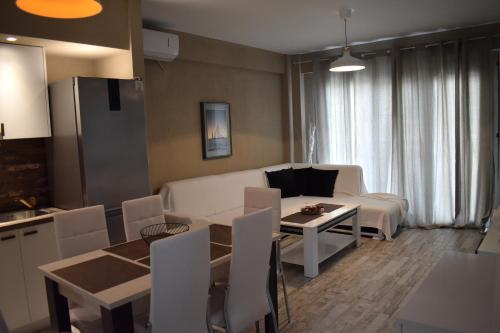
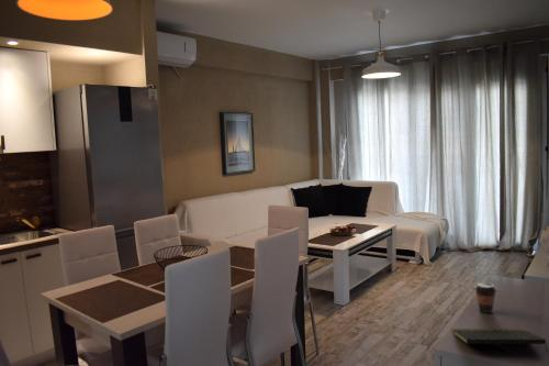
+ coffee cup (485, 298)
+ notepad (495, 335)
